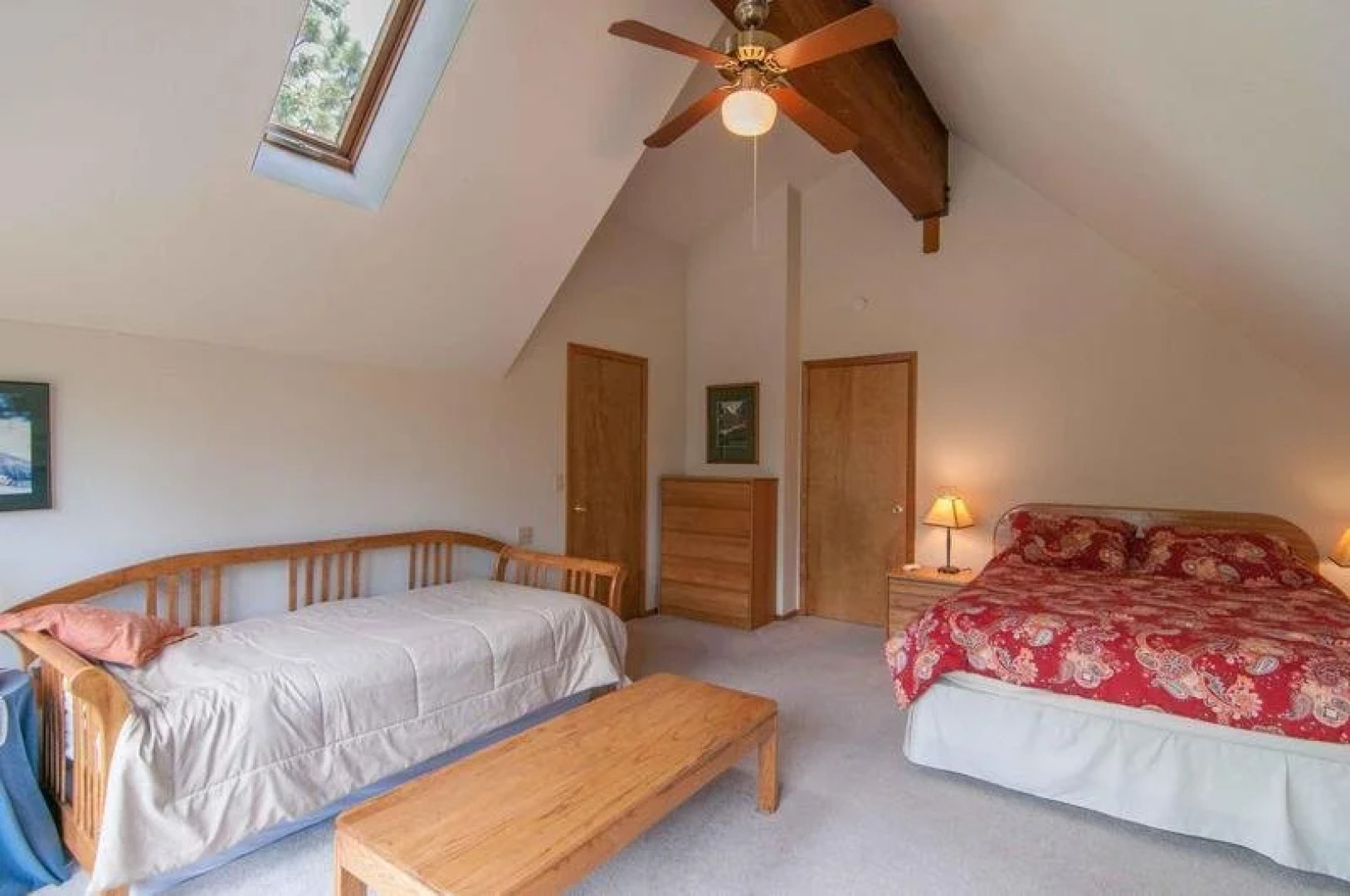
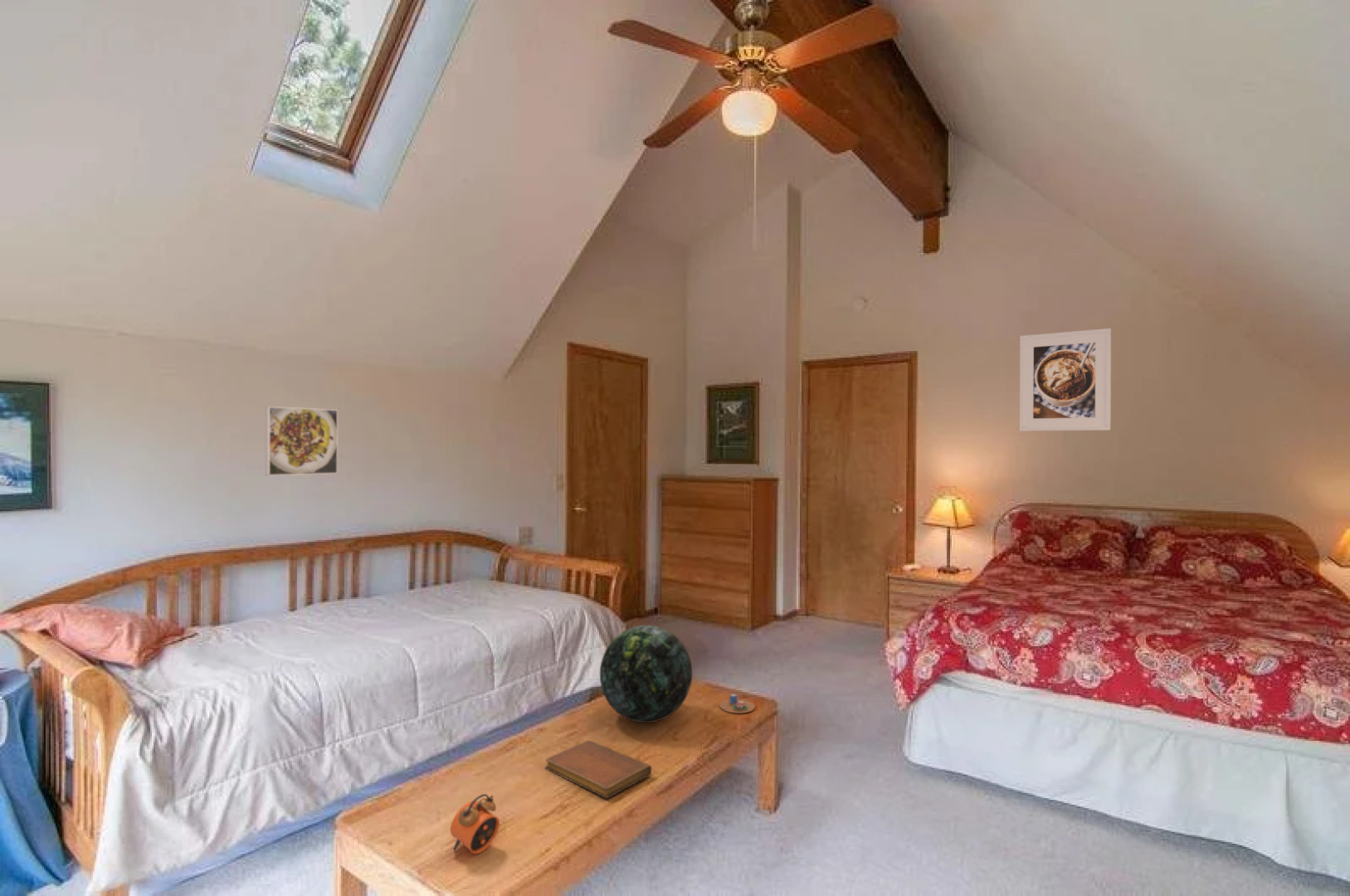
+ mug (737, 696)
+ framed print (303, 441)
+ notebook (597, 766)
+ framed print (1064, 381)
+ alarm clock (475, 821)
+ decorative orb (646, 673)
